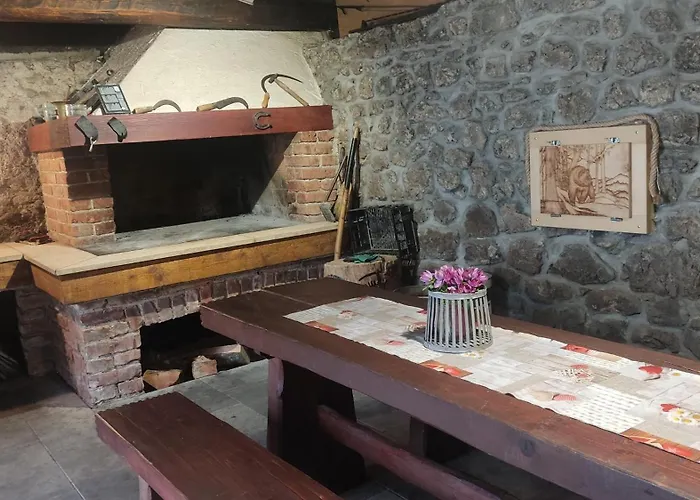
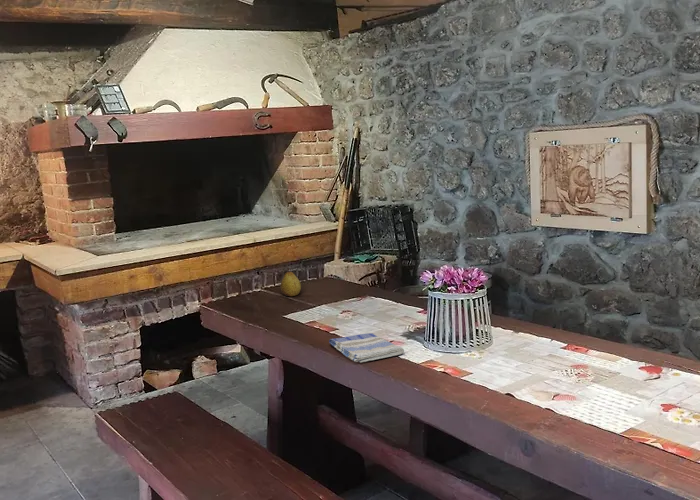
+ fruit (290, 281)
+ dish towel (365, 345)
